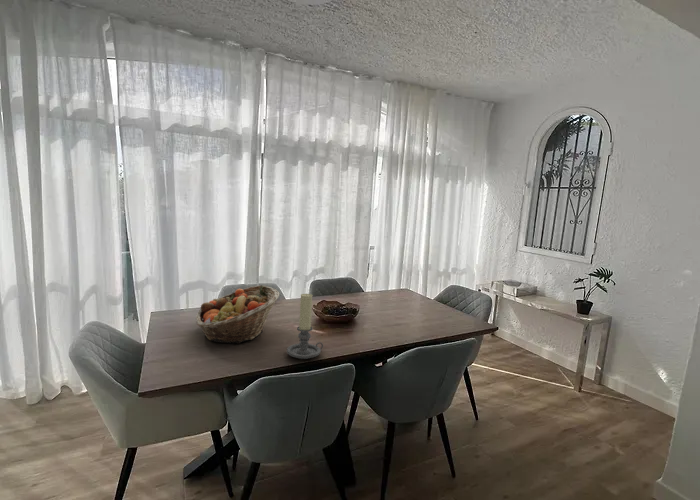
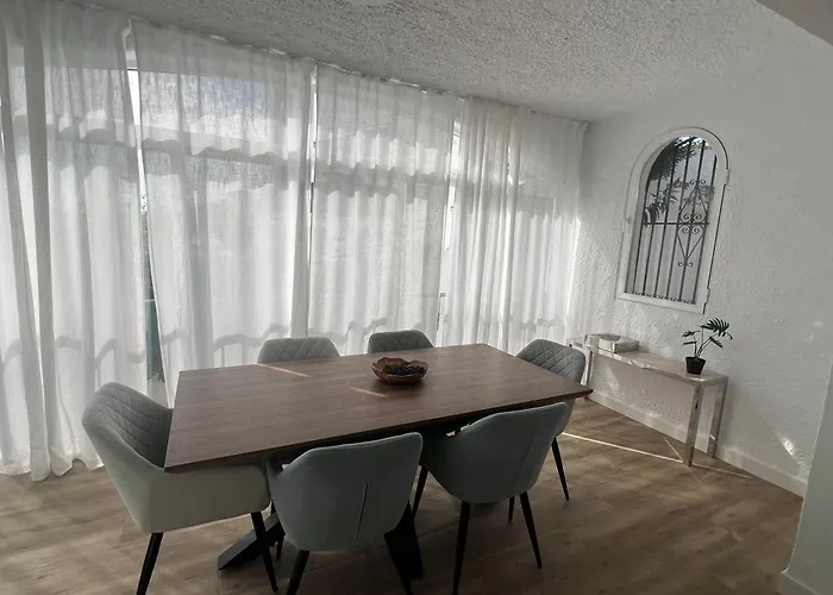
- fruit basket (238, 311)
- candle holder (307, 324)
